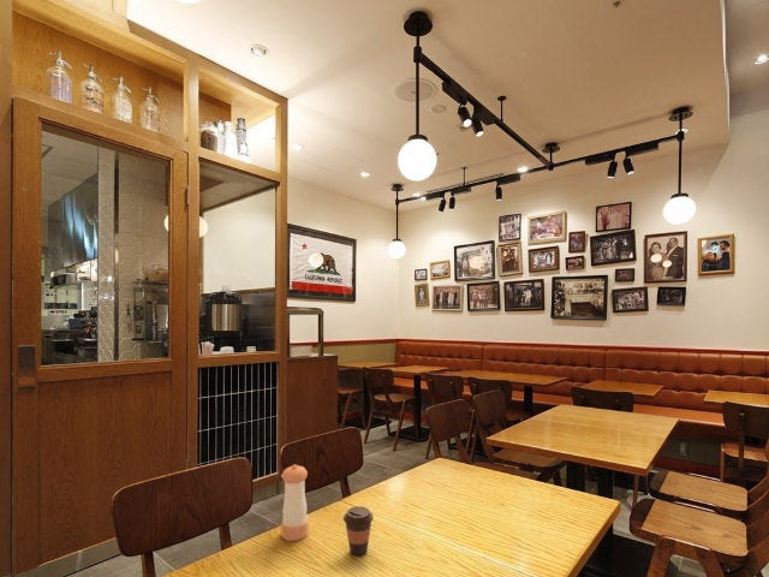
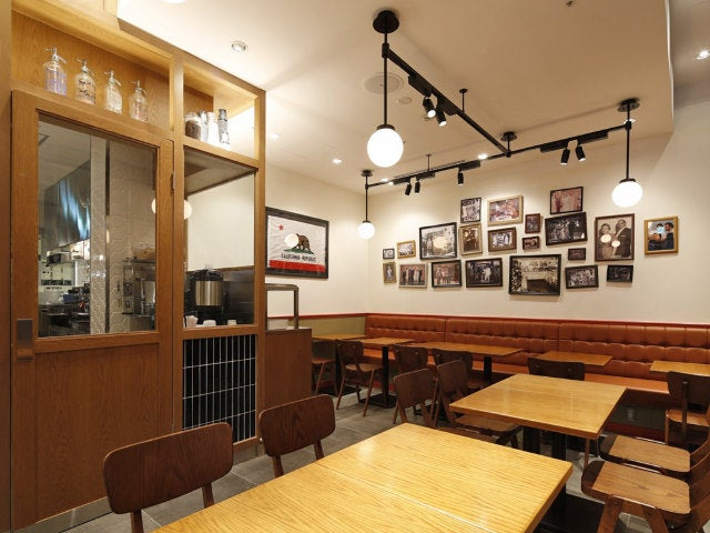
- coffee cup (358, 531)
- pepper shaker (294, 499)
